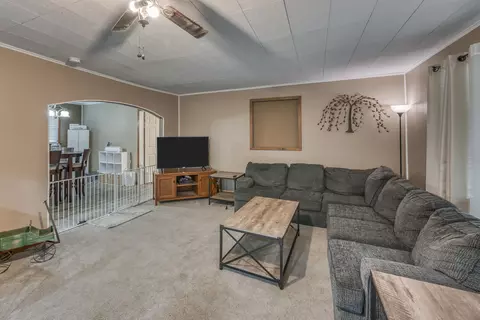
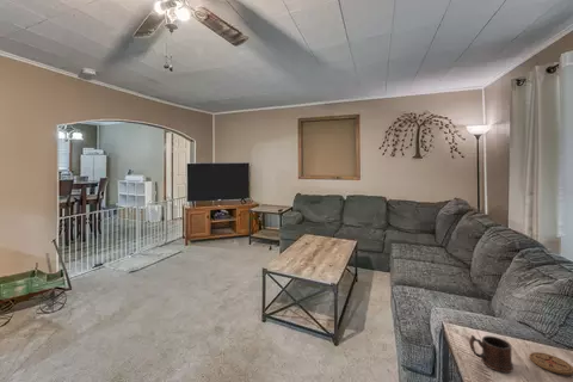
+ coaster (550, 362)
+ mug (489, 350)
